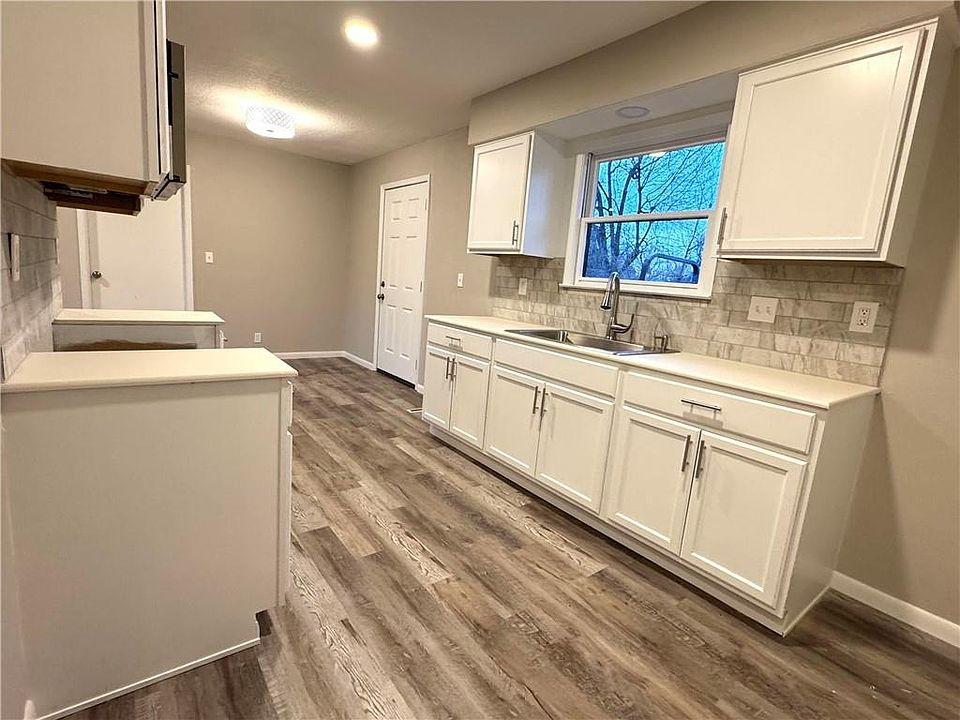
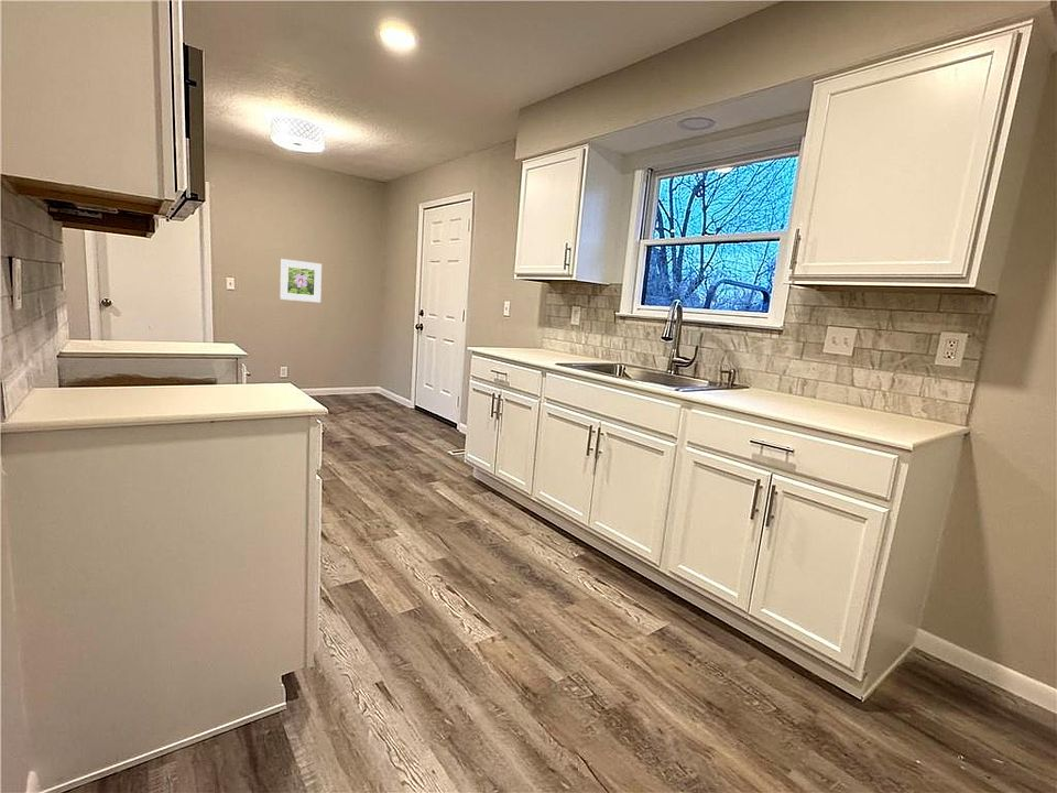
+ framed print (301, 281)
